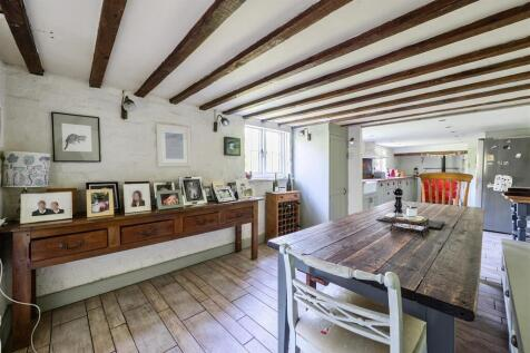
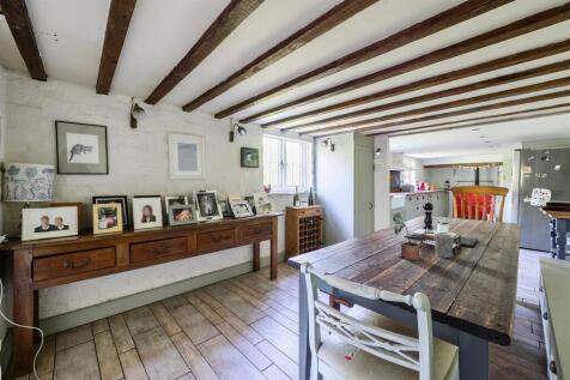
+ potted plant (407, 234)
+ cup (443, 245)
